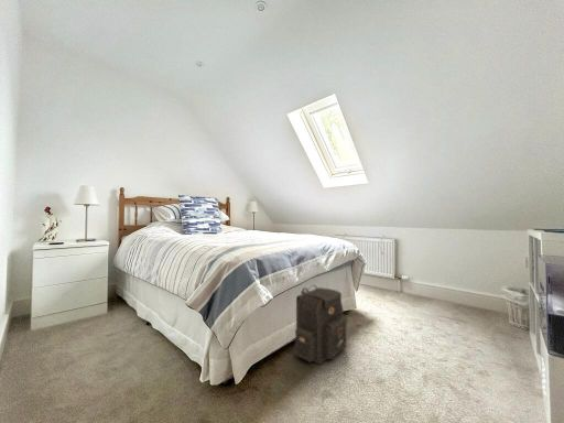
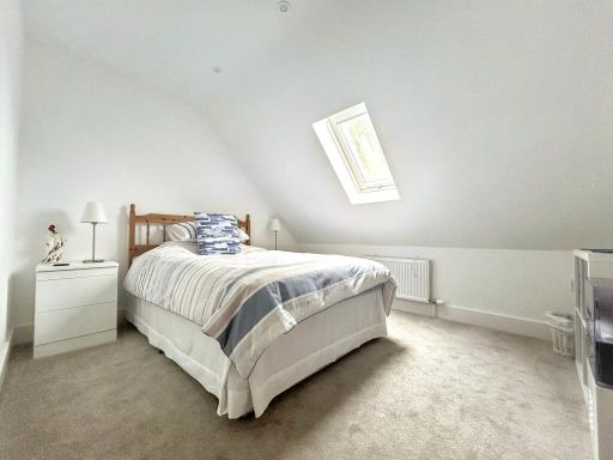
- backpack (321, 318)
